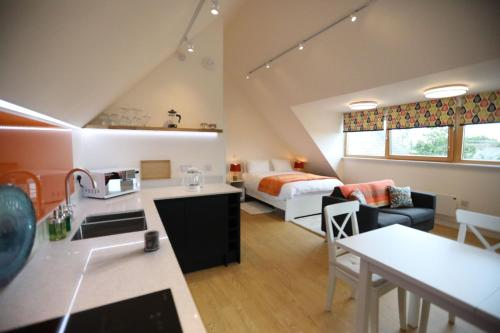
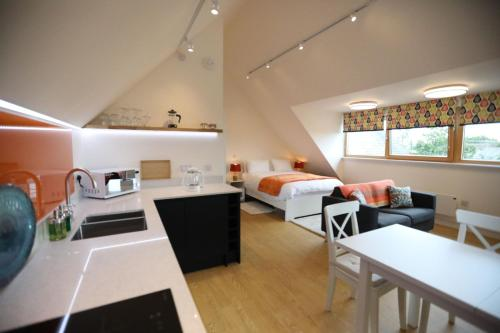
- mug (153, 240)
